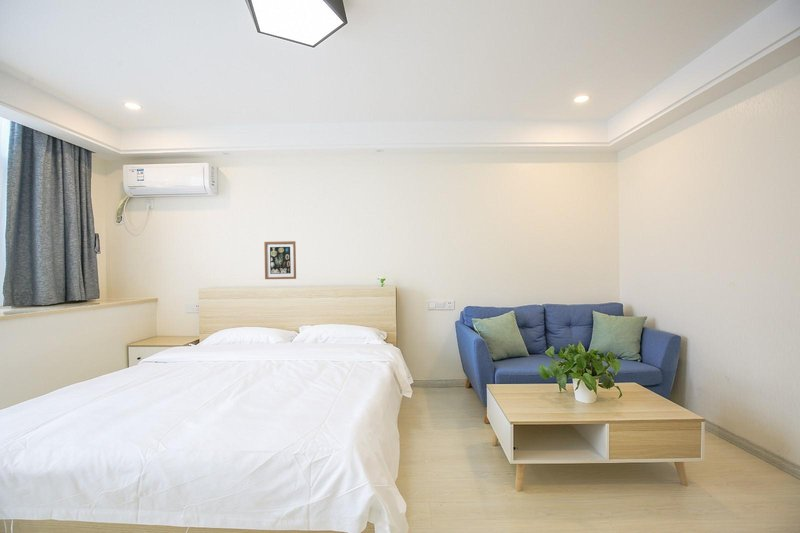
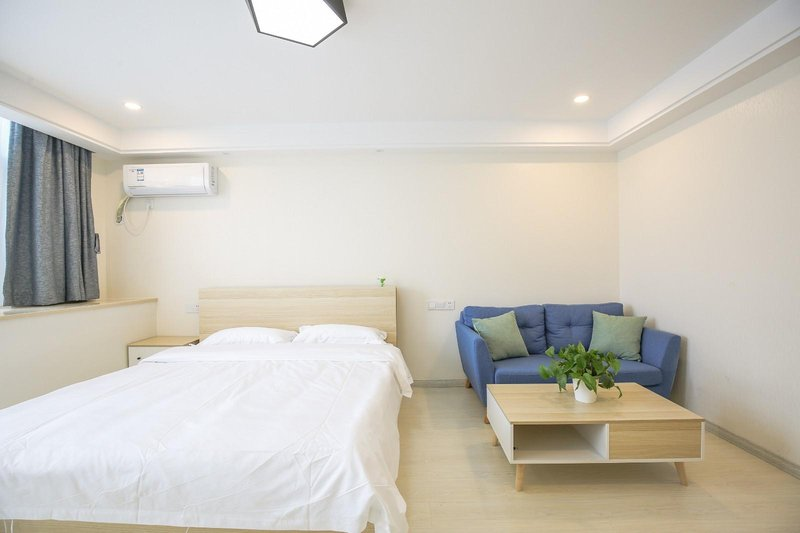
- wall art (280, 260)
